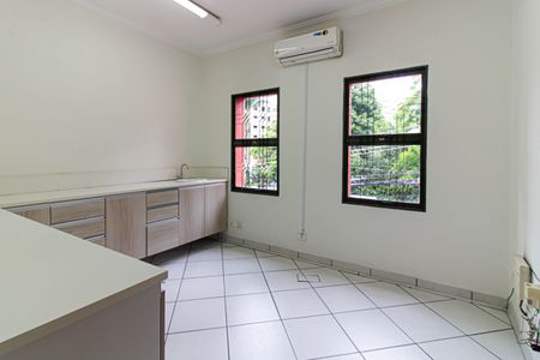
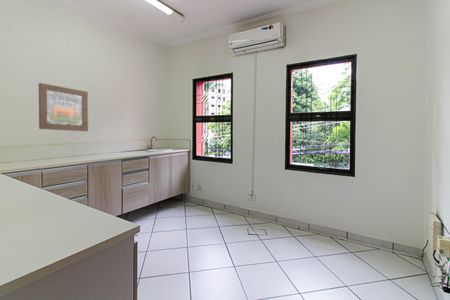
+ wall art (65, 109)
